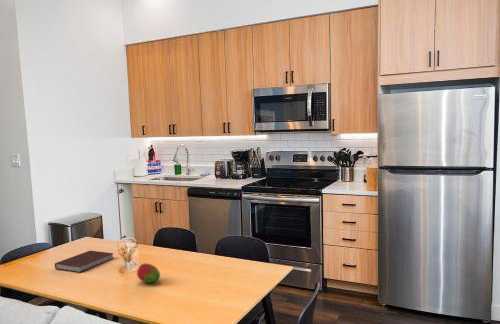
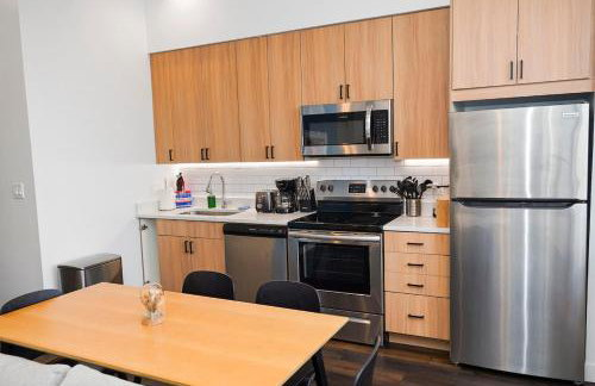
- fruit (148, 273)
- notebook (85, 260)
